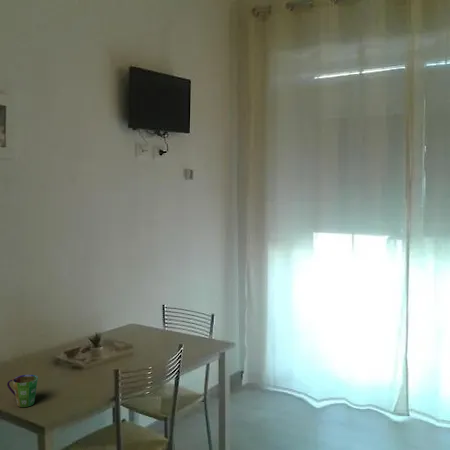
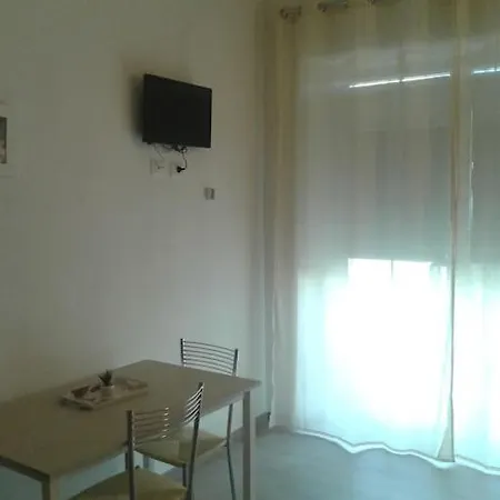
- cup (22, 391)
